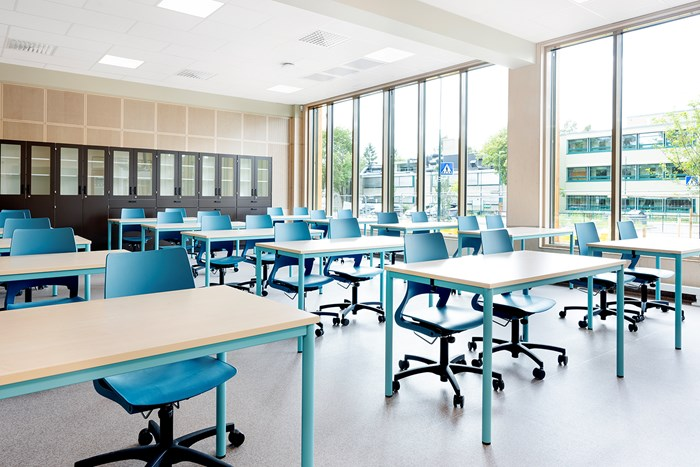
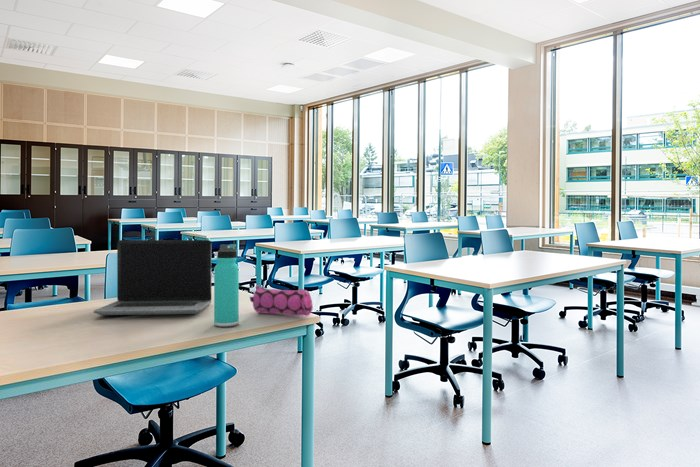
+ laptop computer (156, 275)
+ thermos bottle (226, 284)
+ pencil case (282, 300)
